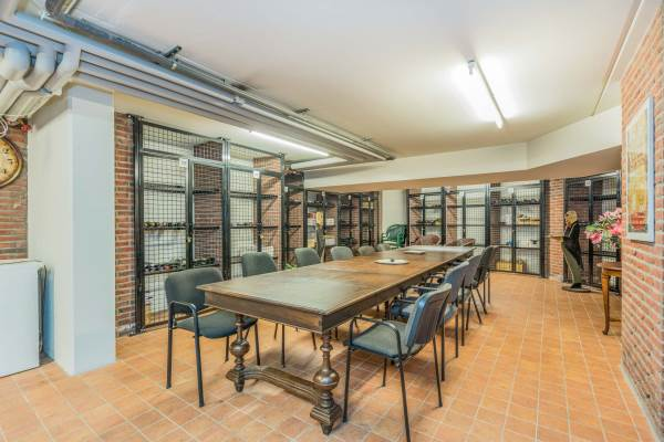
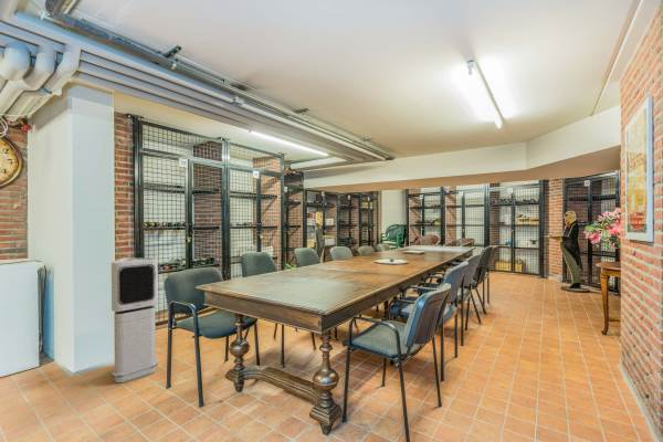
+ air purifier (131, 315)
